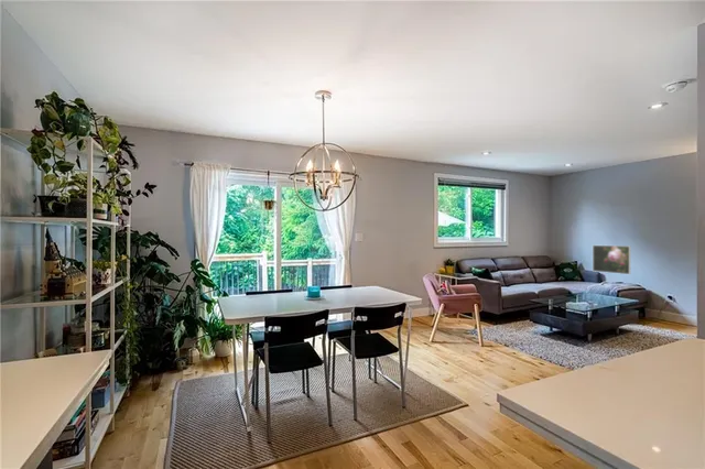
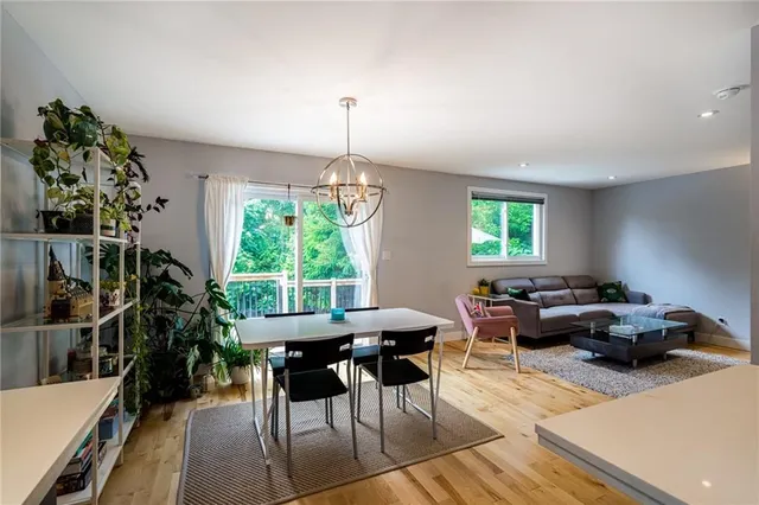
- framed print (610, 259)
